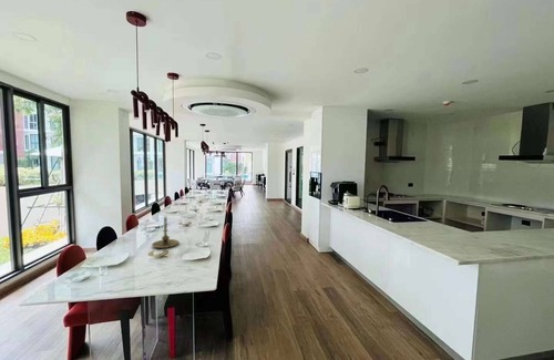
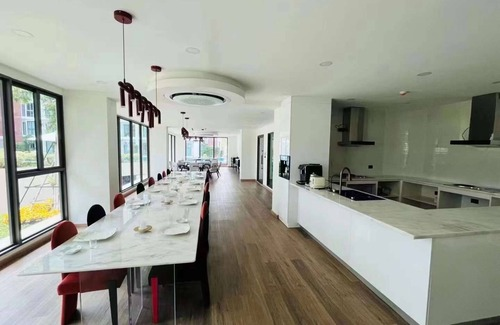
- candle holder (165, 230)
